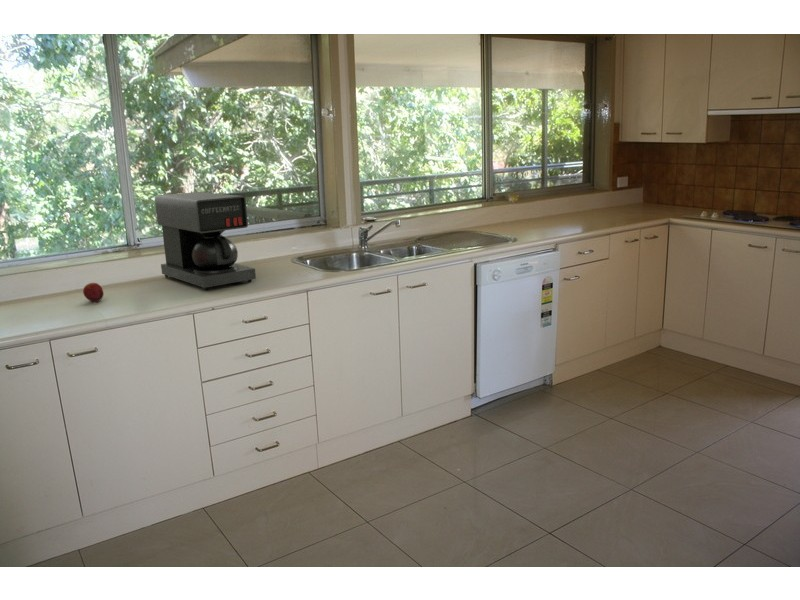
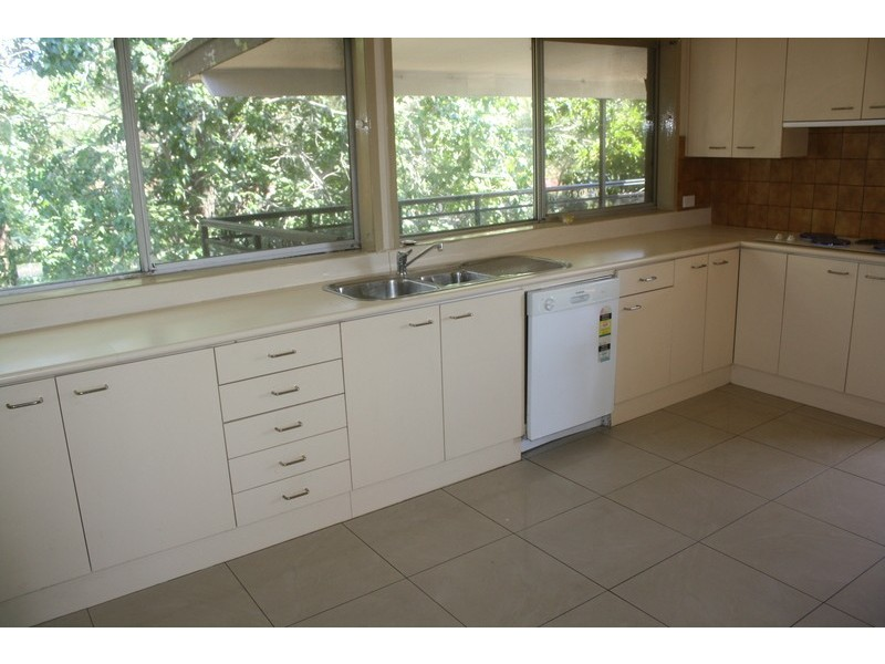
- coffee maker (203, 238)
- fruit (93, 292)
